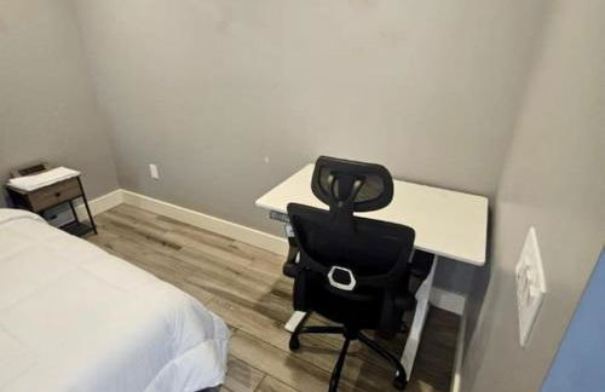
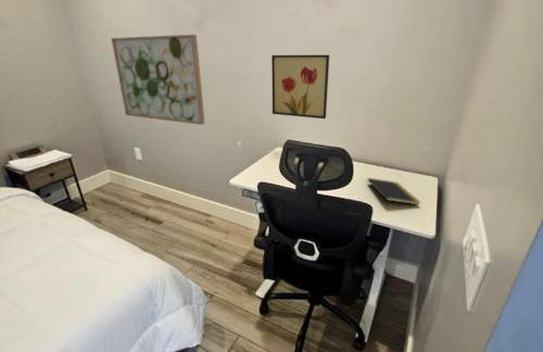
+ wall art (299, 86)
+ wall art (155, 79)
+ notepad (392, 190)
